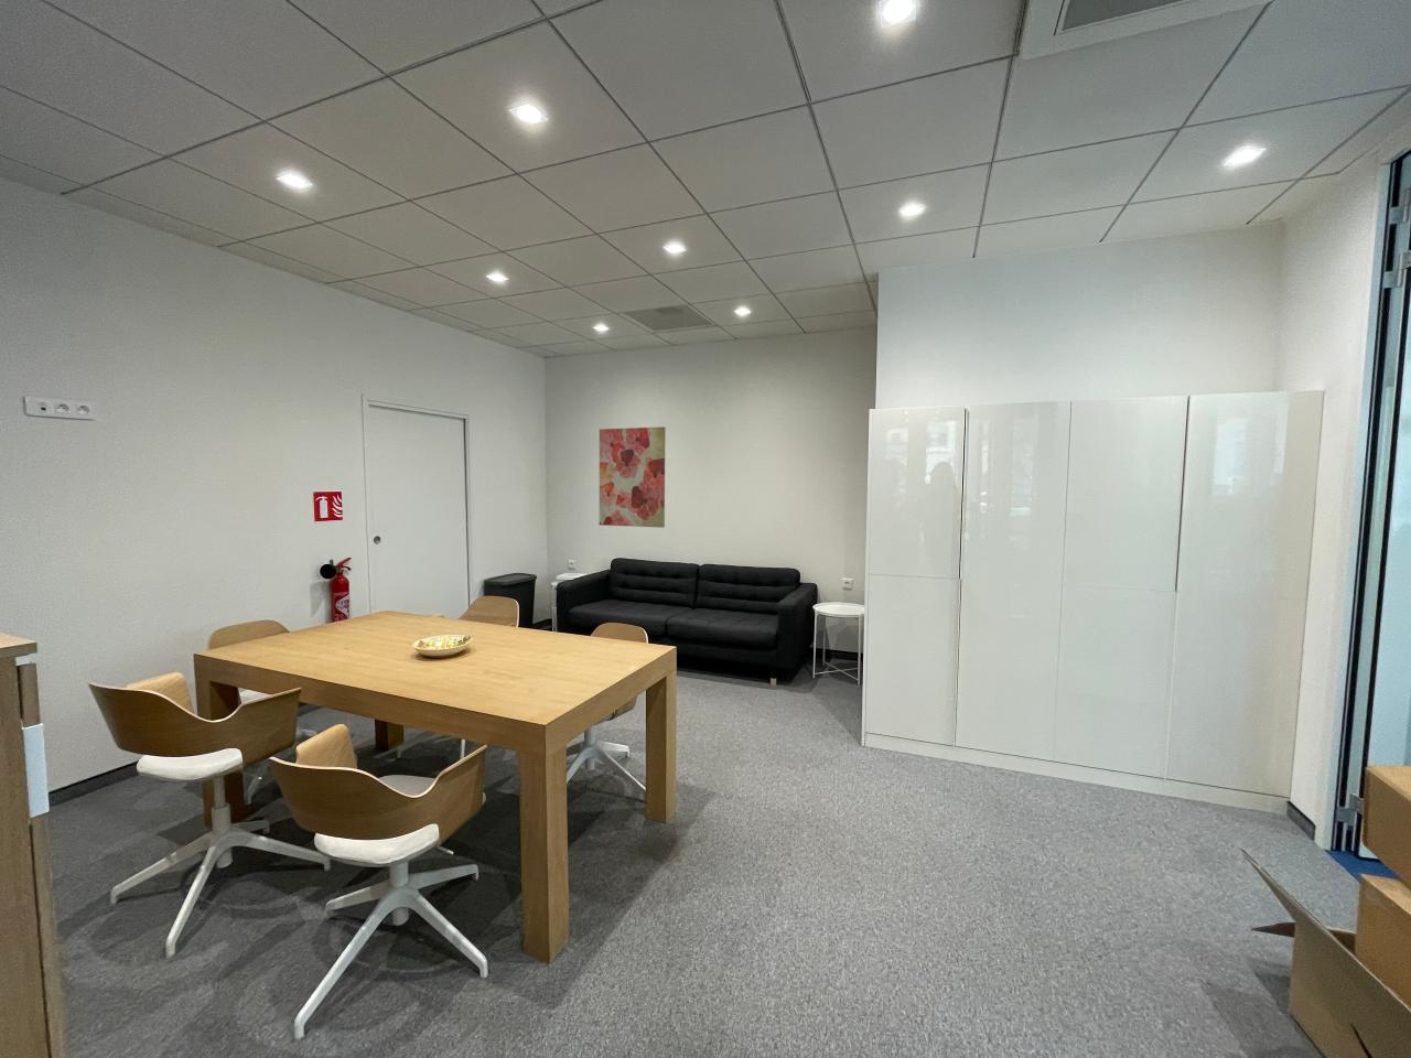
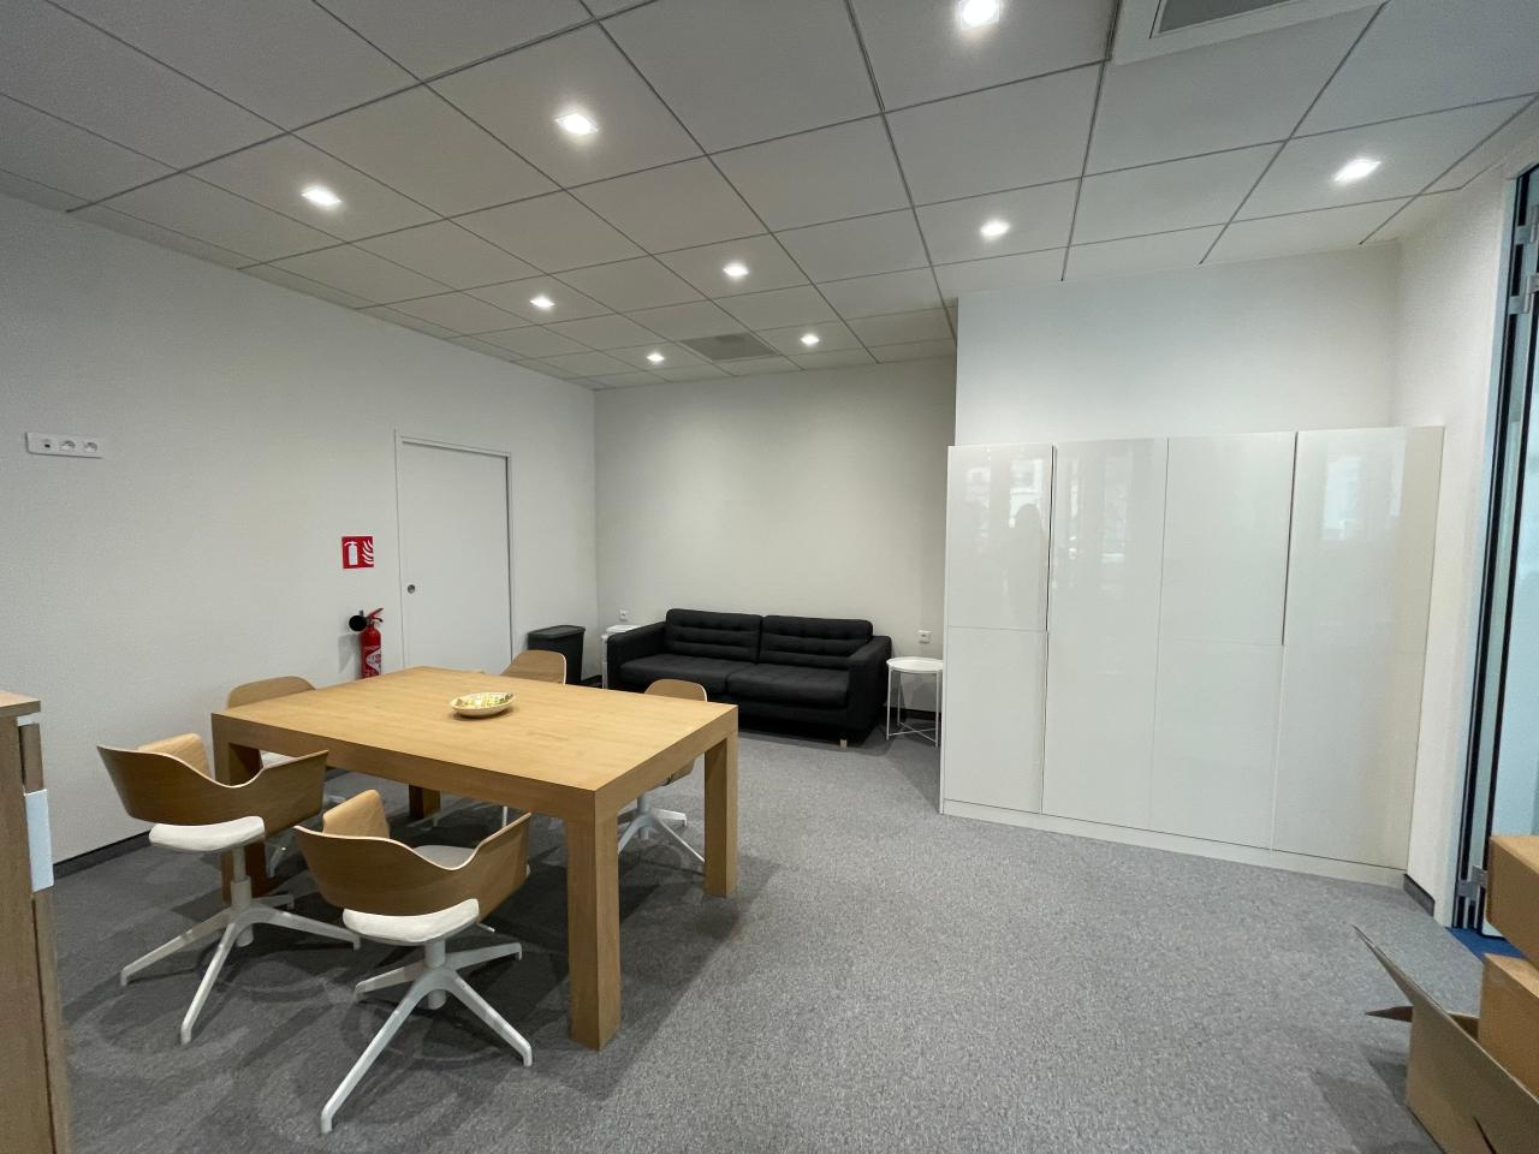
- wall art (631, 477)
